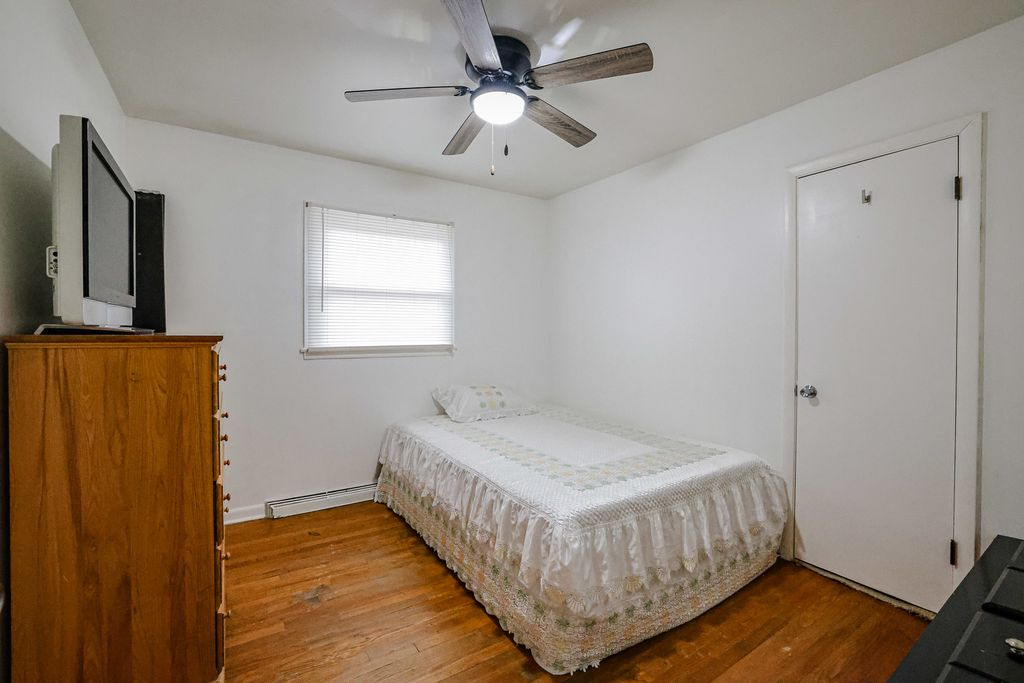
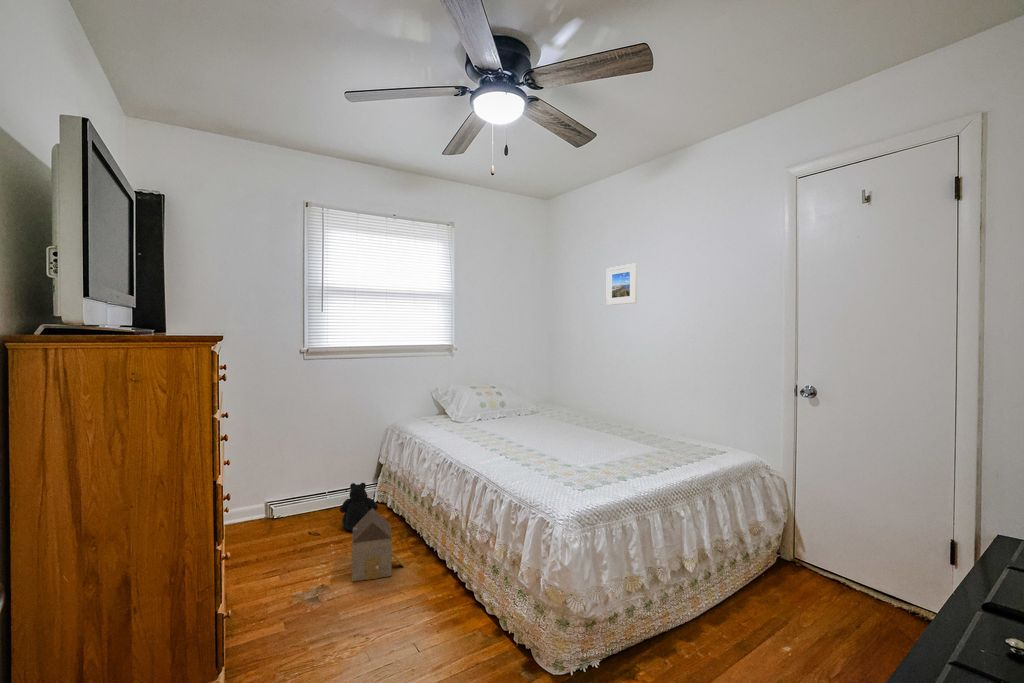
+ toy house (378, 541)
+ plush toy (359, 502)
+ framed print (621, 285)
